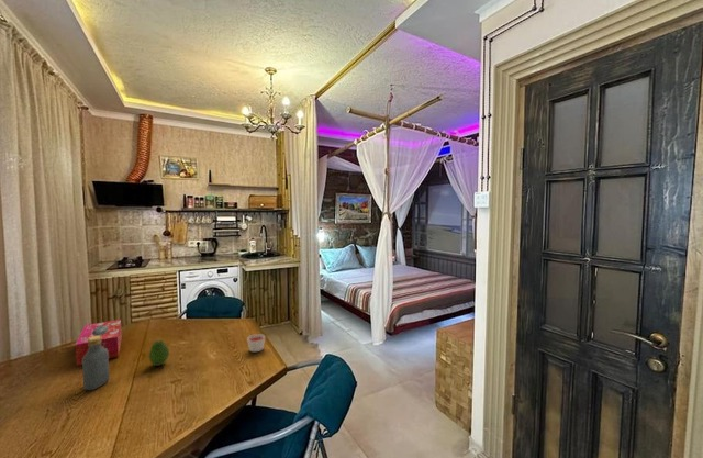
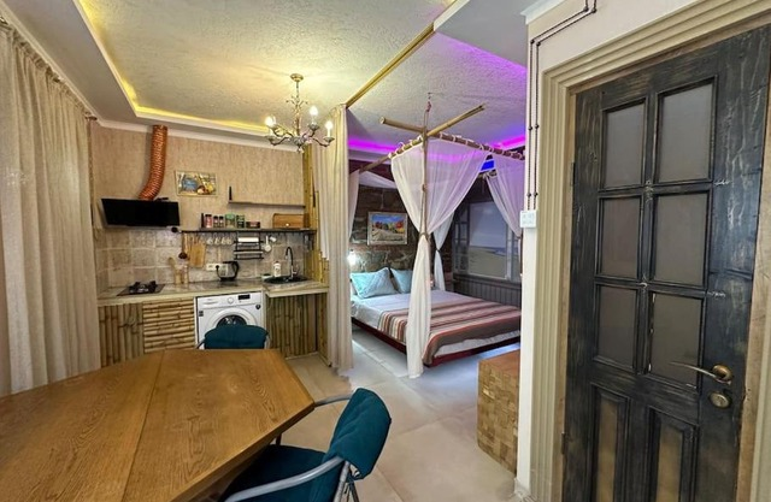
- vodka (96, 360)
- tissue box (101, 339)
- fruit (158, 351)
- candle (256, 343)
